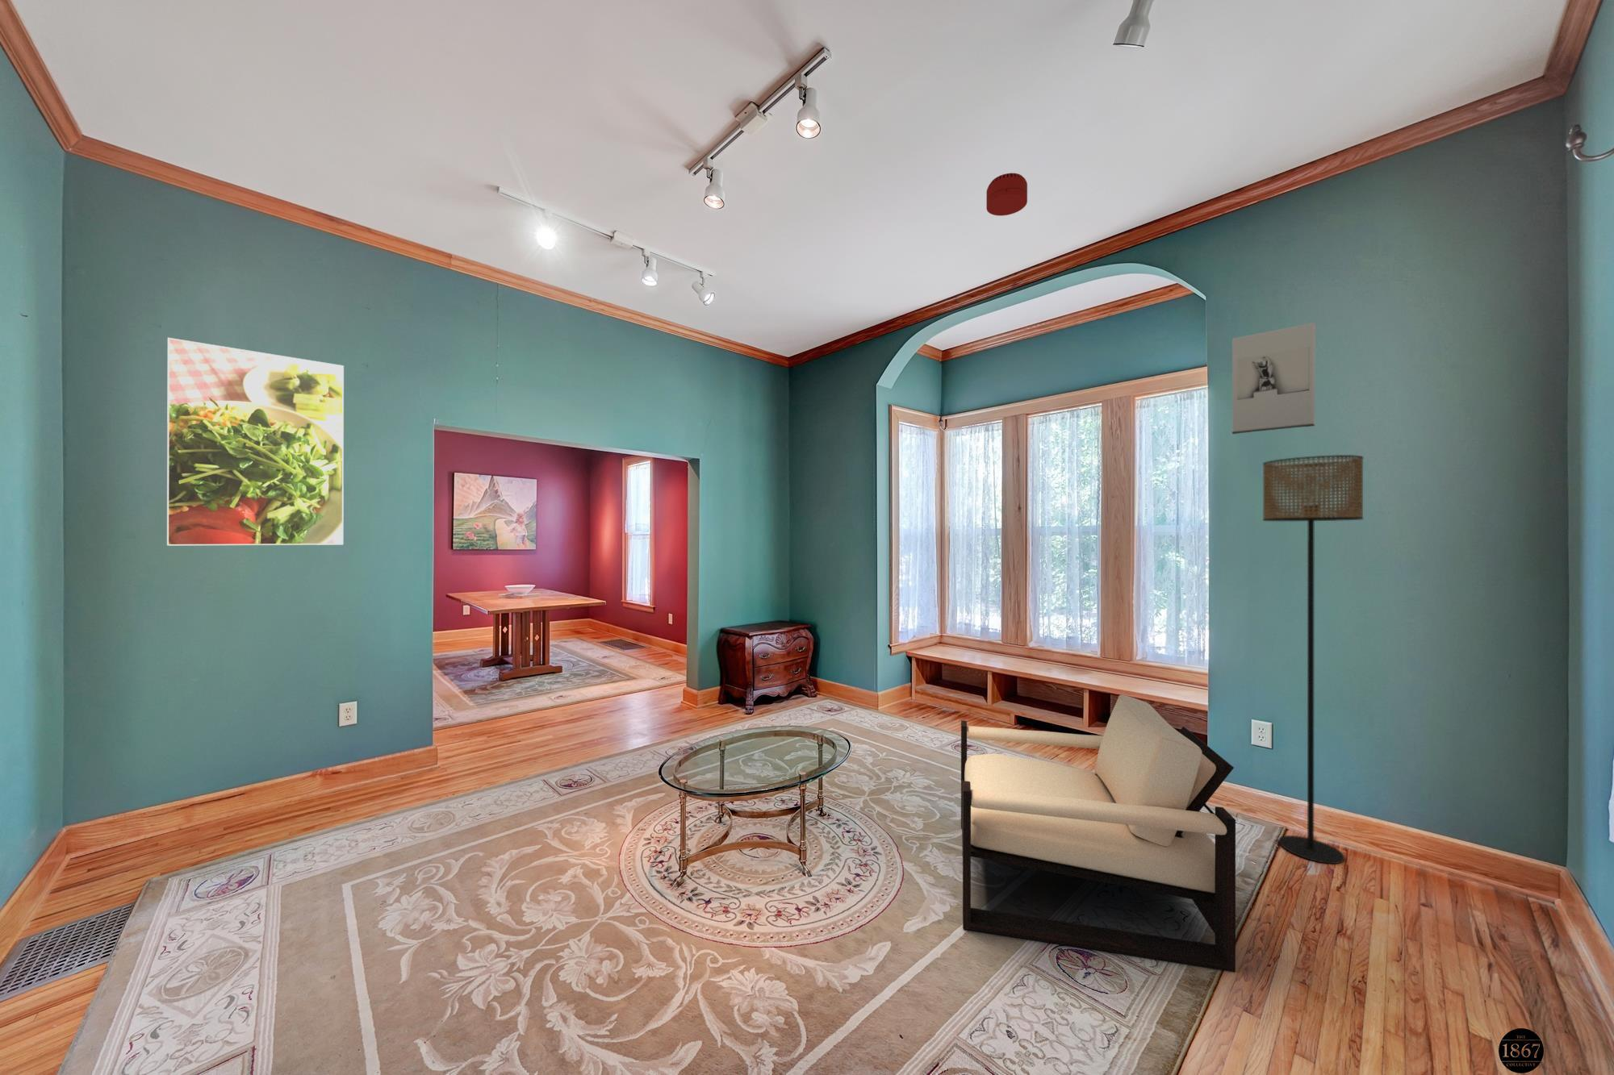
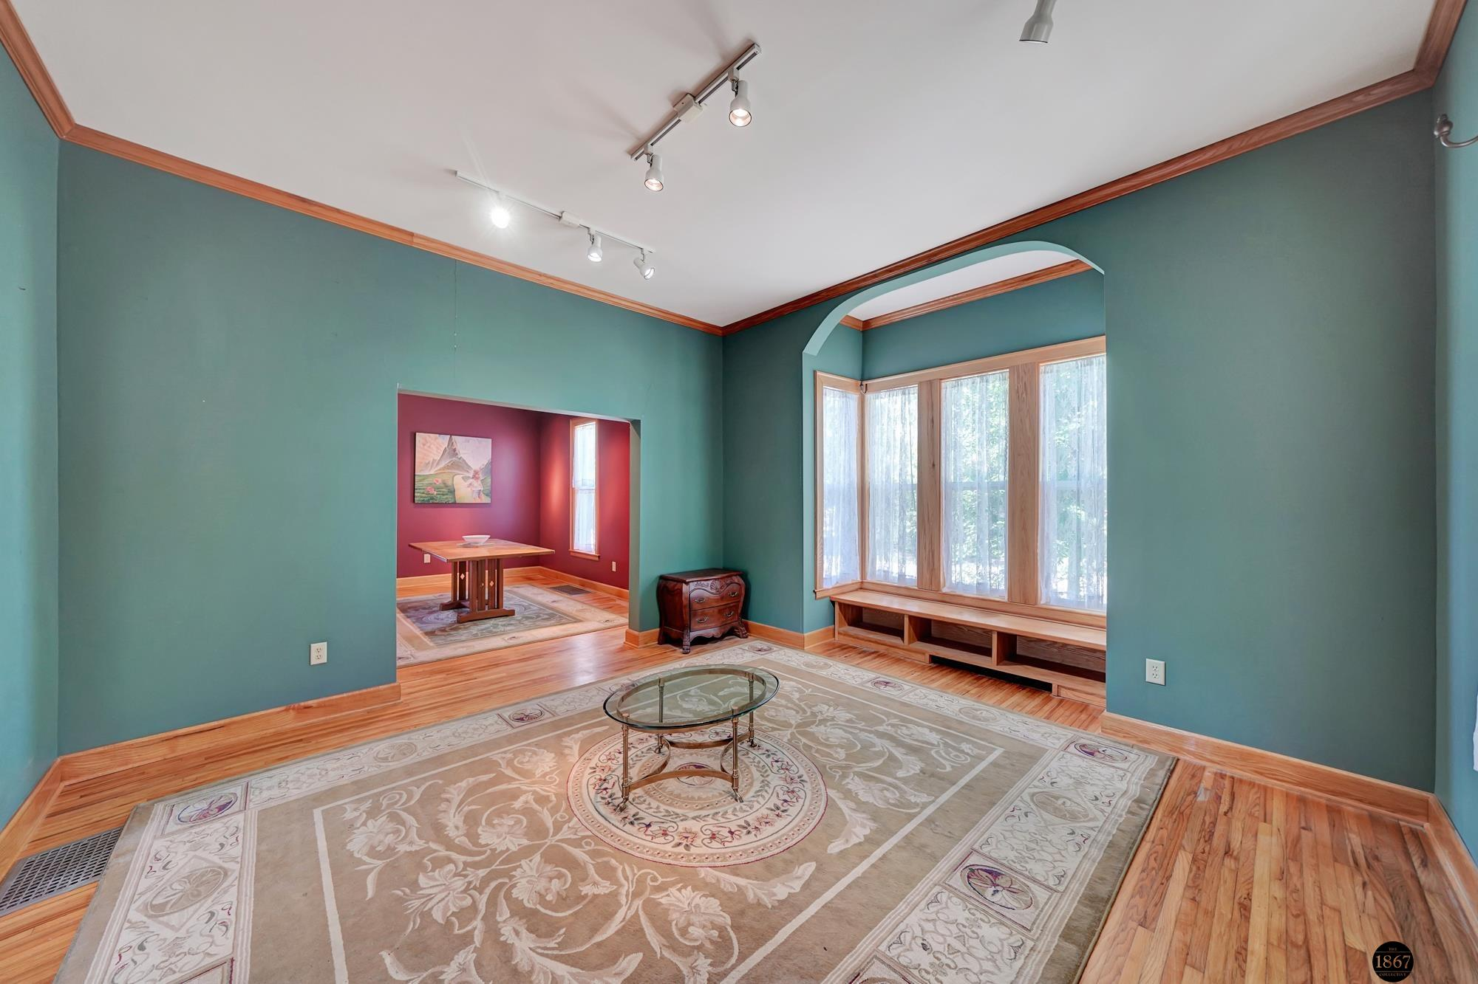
- armchair (1079, 794)
- smoke detector (1007, 193)
- wall sculpture (1272, 380)
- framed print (262, 449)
- floor lamp (1310, 655)
